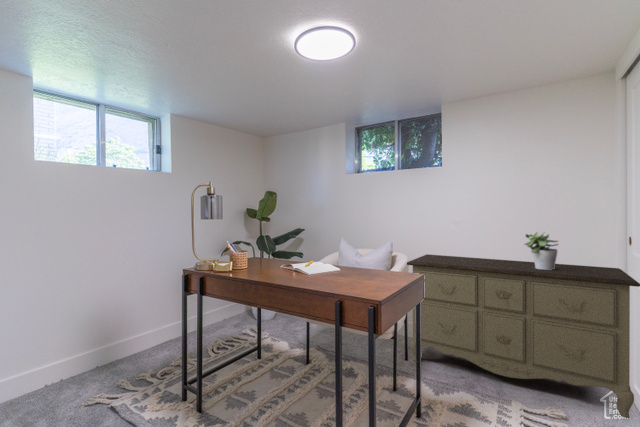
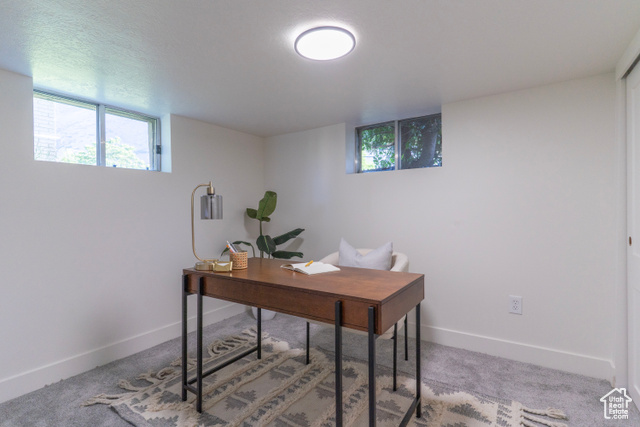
- dresser (505, 318)
- potted plant (538, 249)
